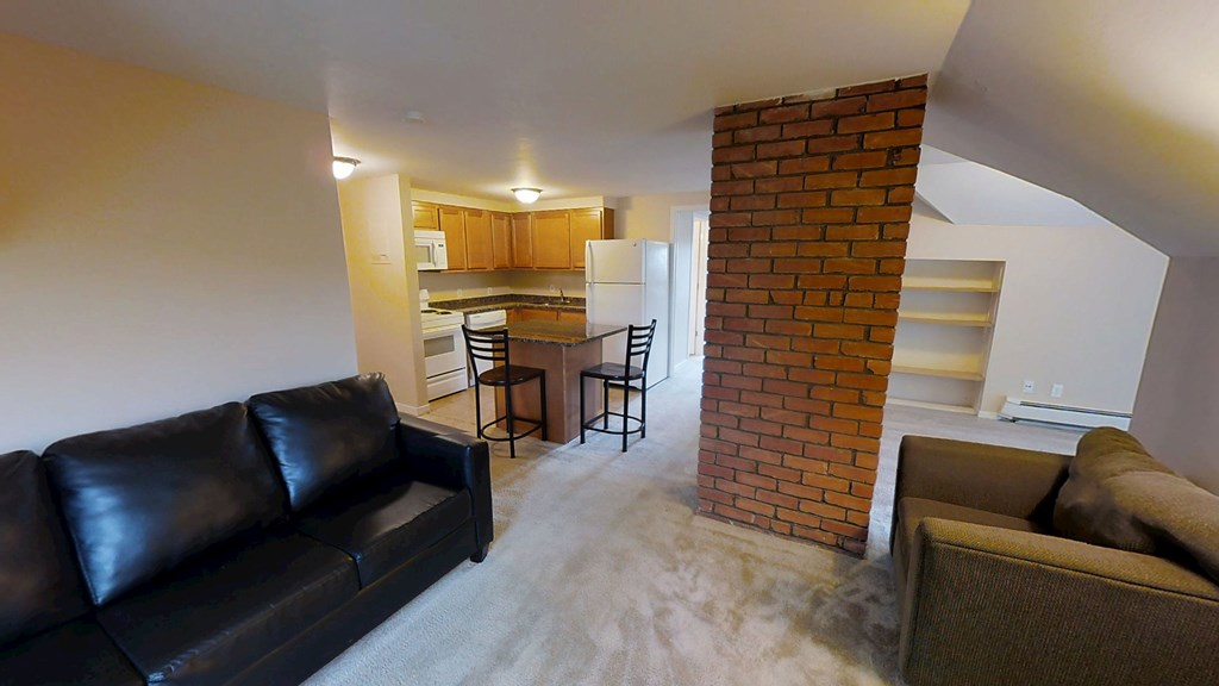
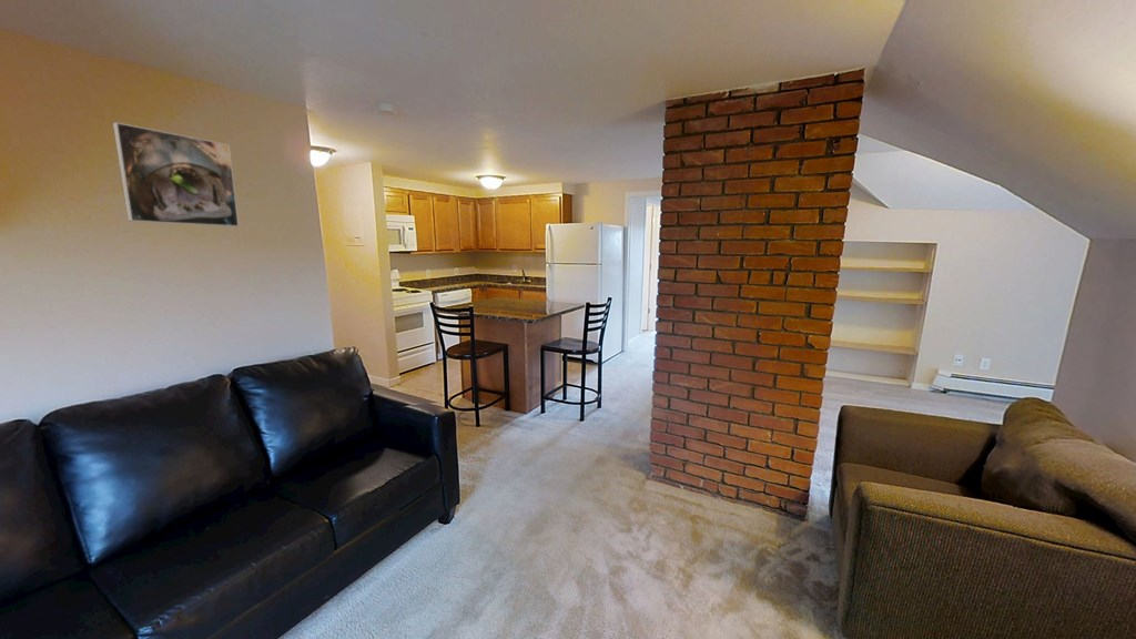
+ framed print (182, 180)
